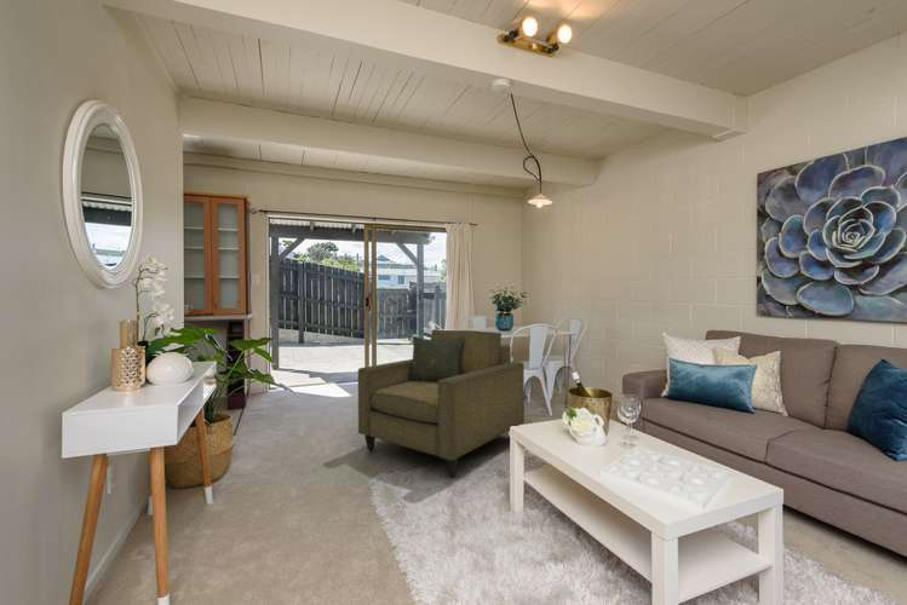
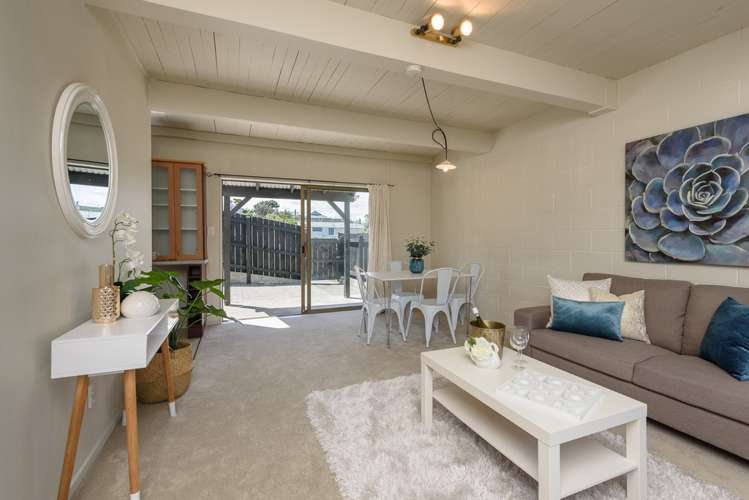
- armchair (443, 388)
